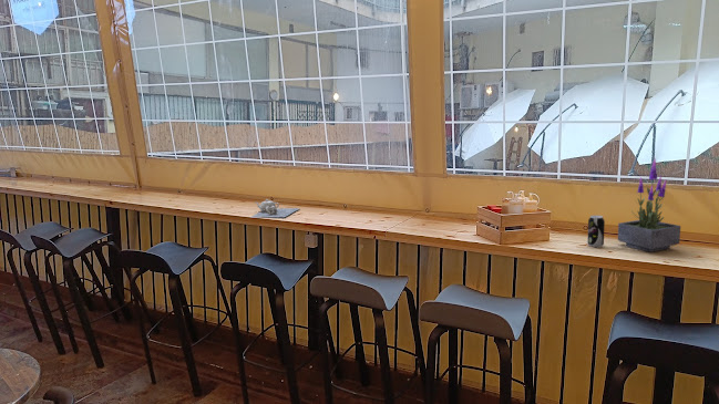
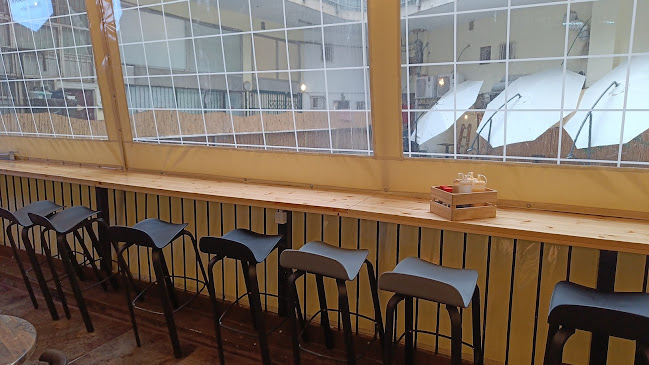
- potted plant (649, 203)
- teapot (271, 206)
- beverage can (596, 230)
